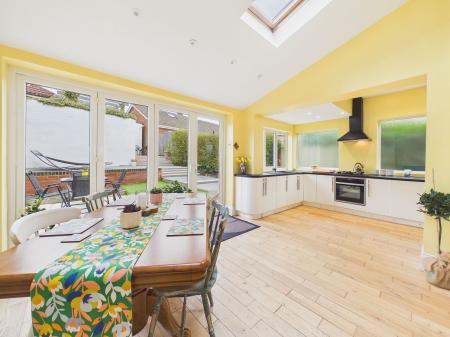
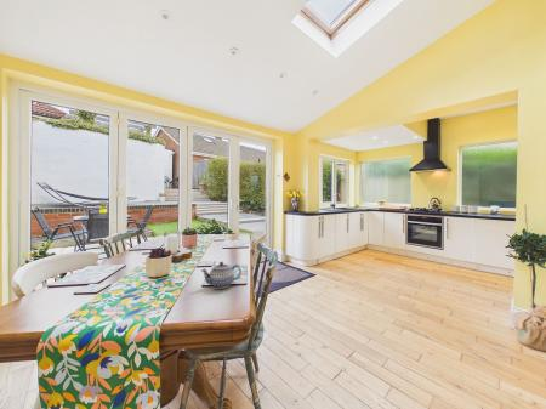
+ teapot (221, 273)
